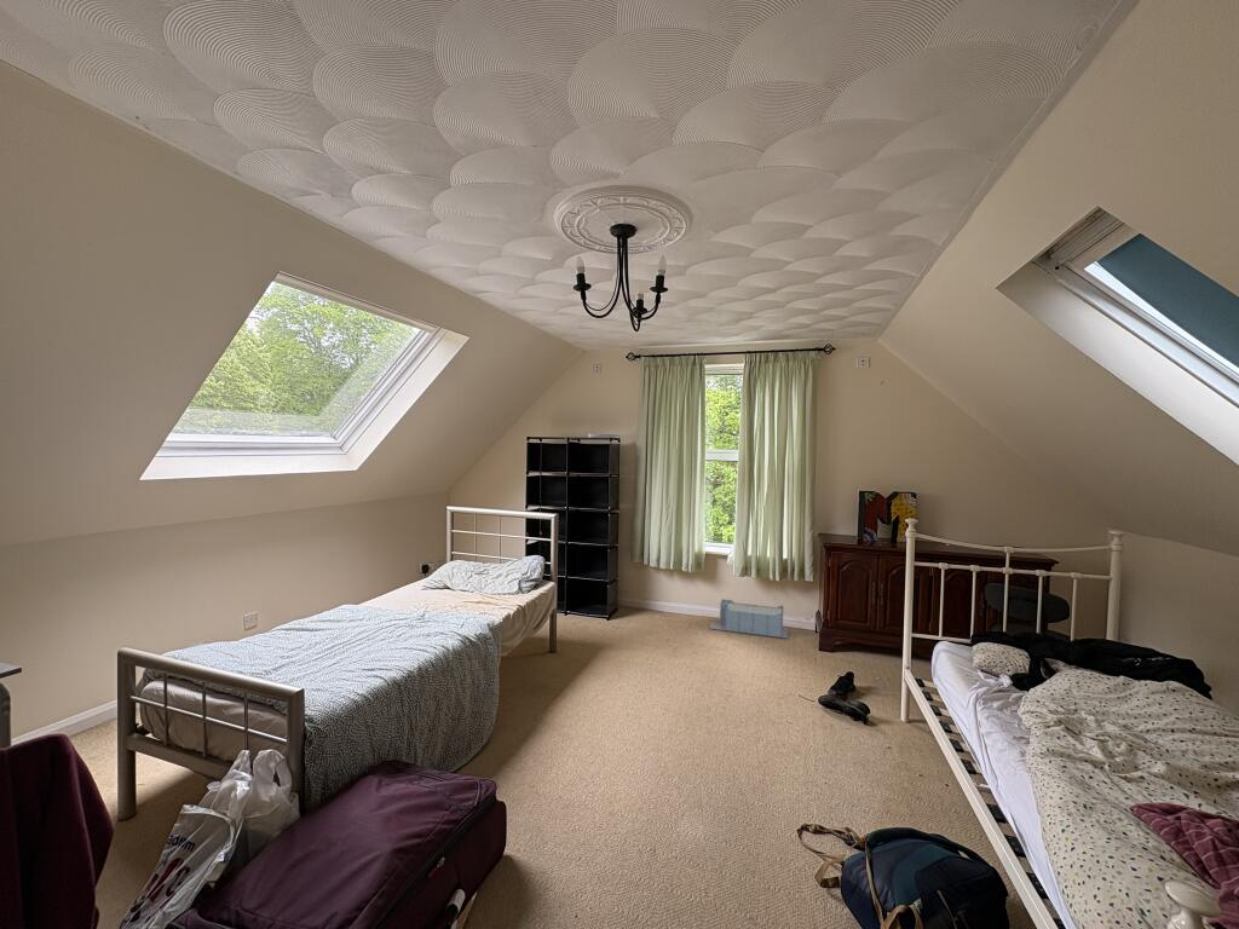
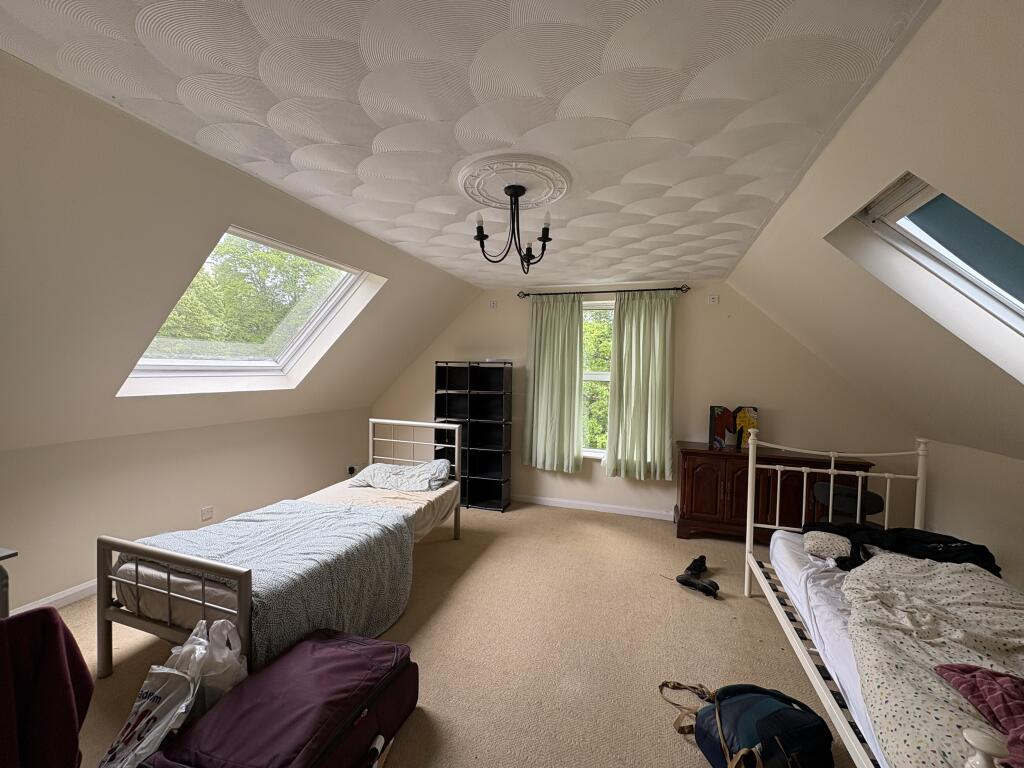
- storage bin (748, 617)
